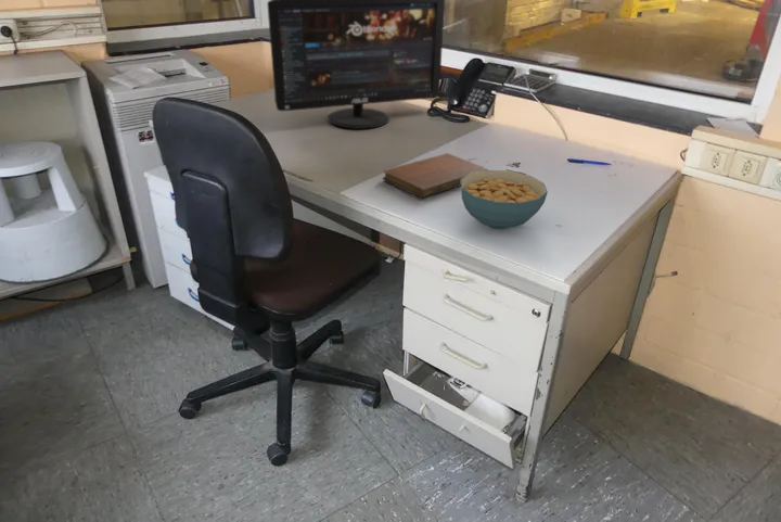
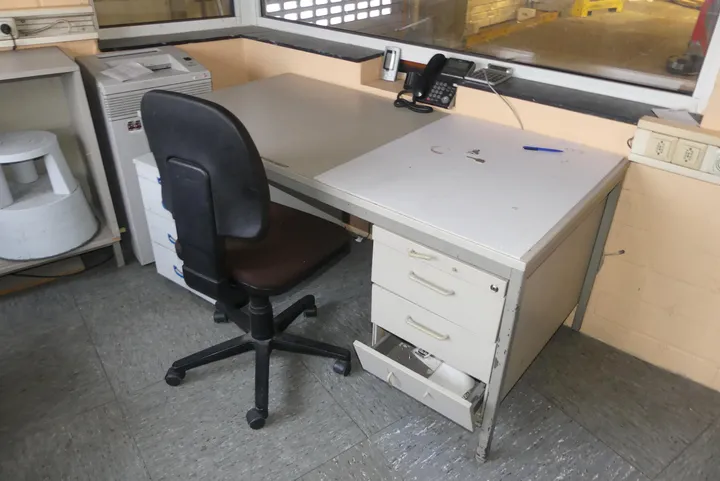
- notebook (435, 174)
- computer monitor (357, 61)
- cereal bowl (500, 204)
